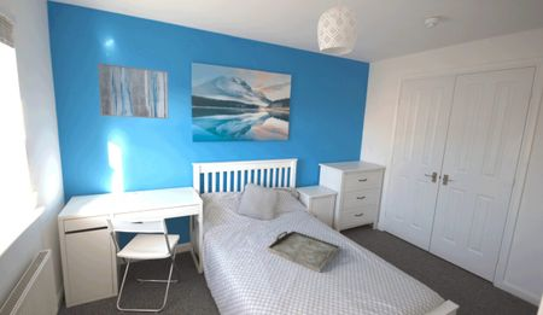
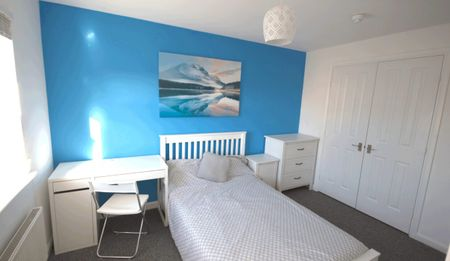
- wall art (135, 93)
- serving tray (304, 245)
